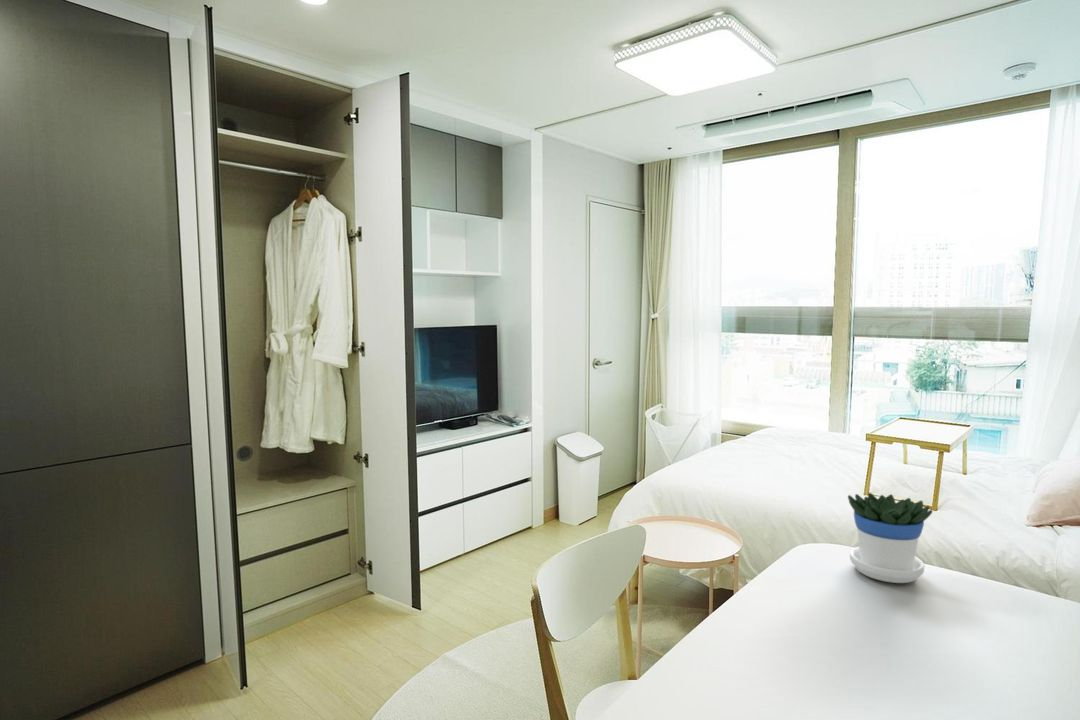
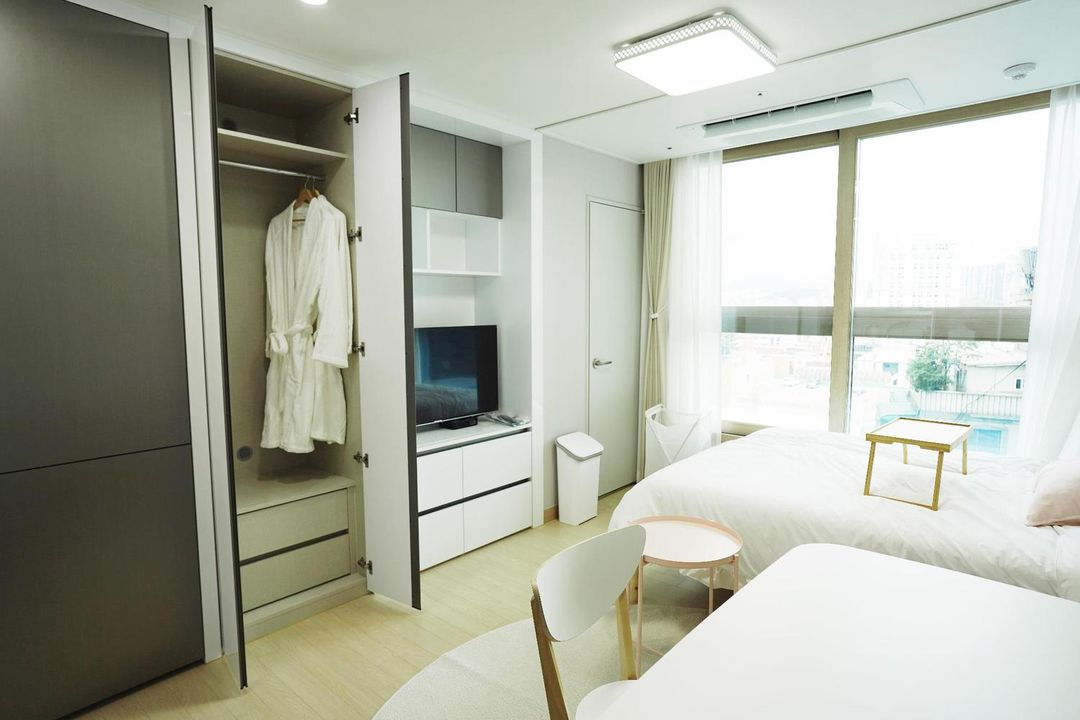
- flowerpot (887, 537)
